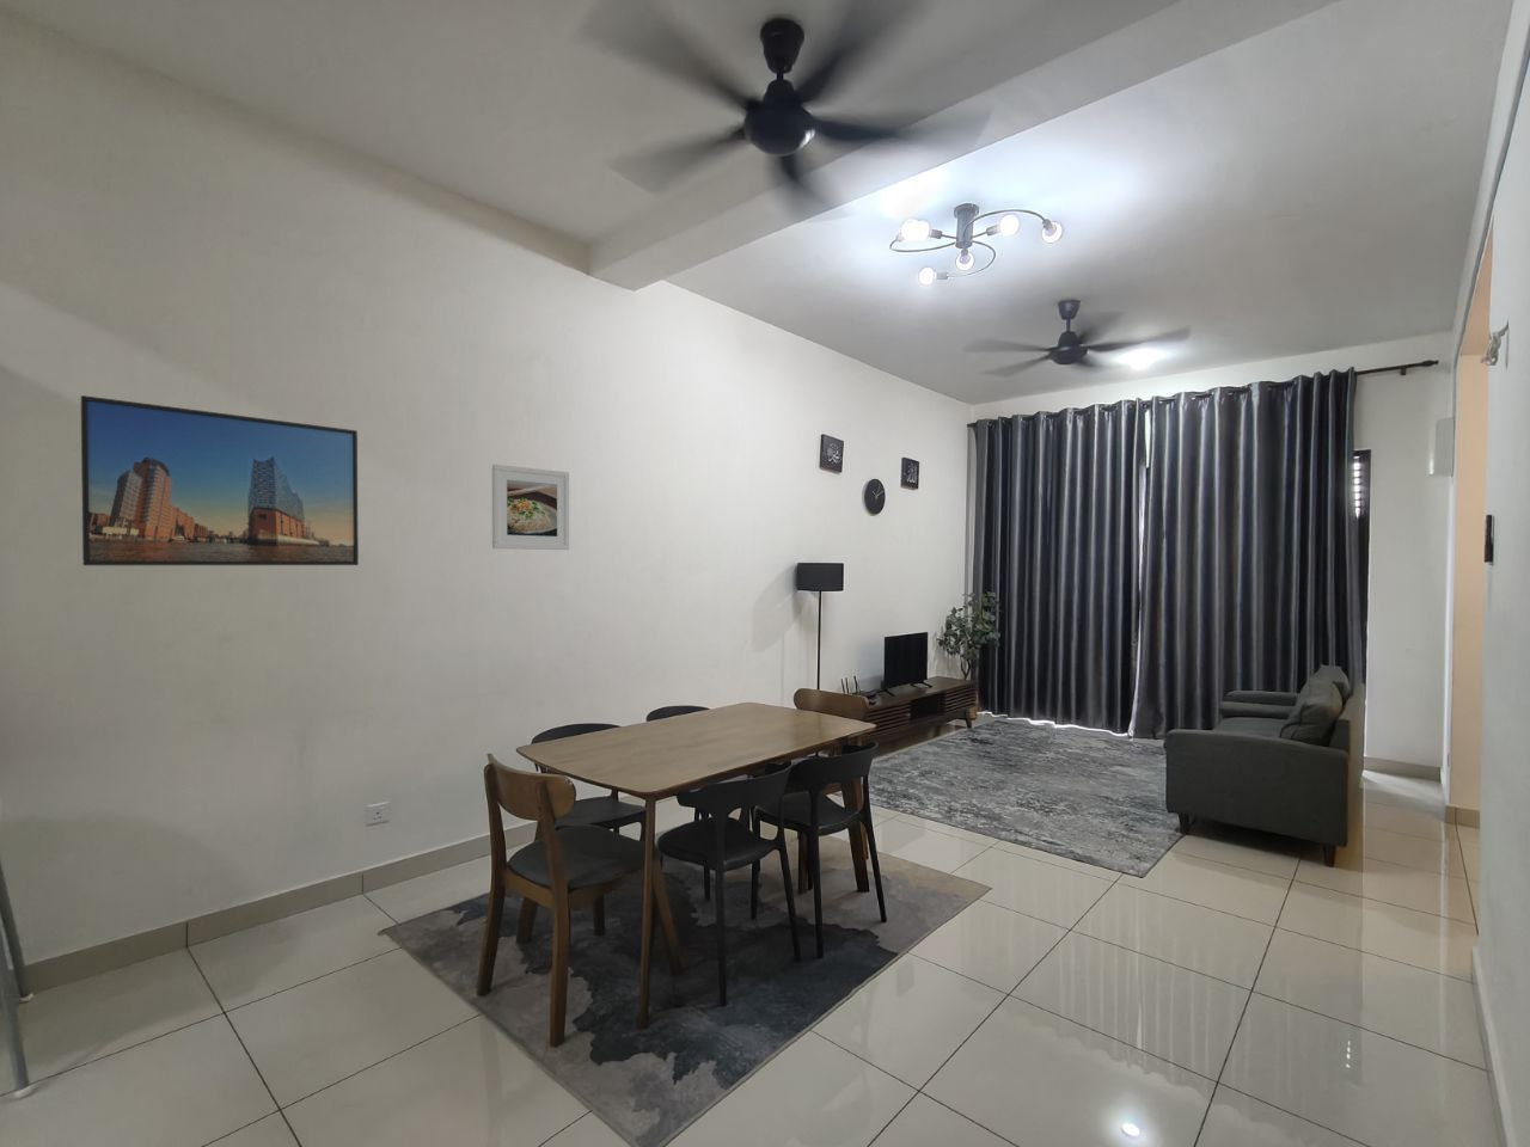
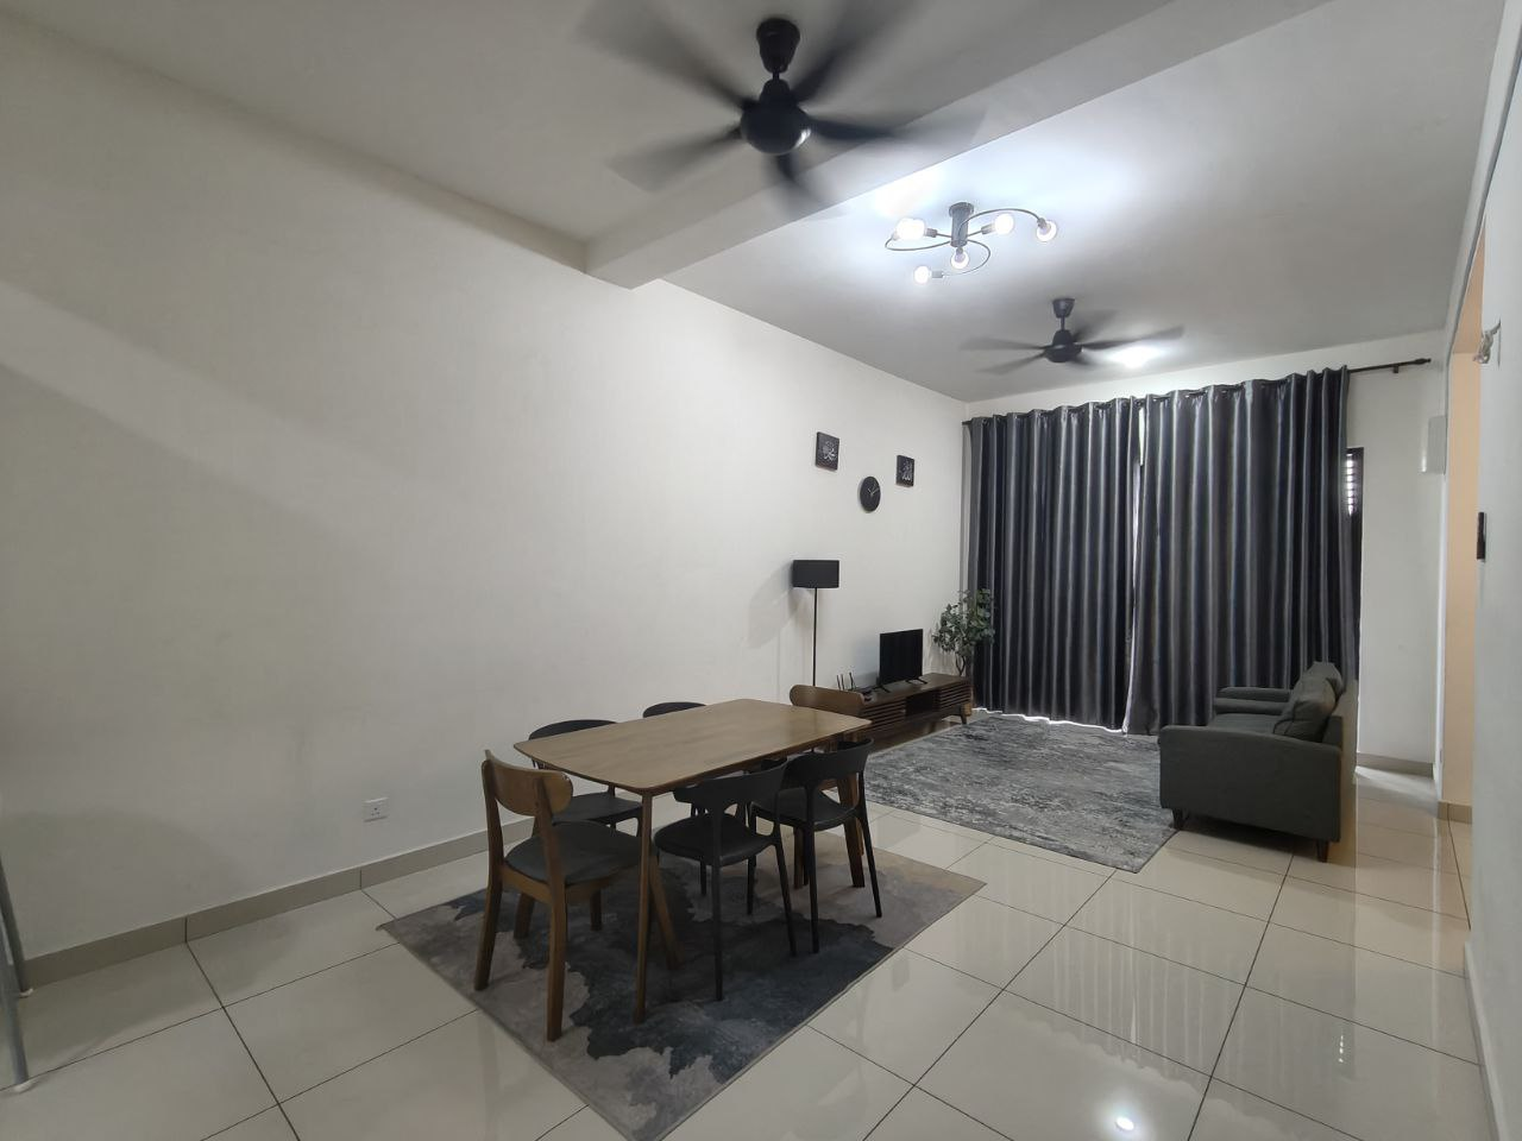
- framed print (235, 490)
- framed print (532, 507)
